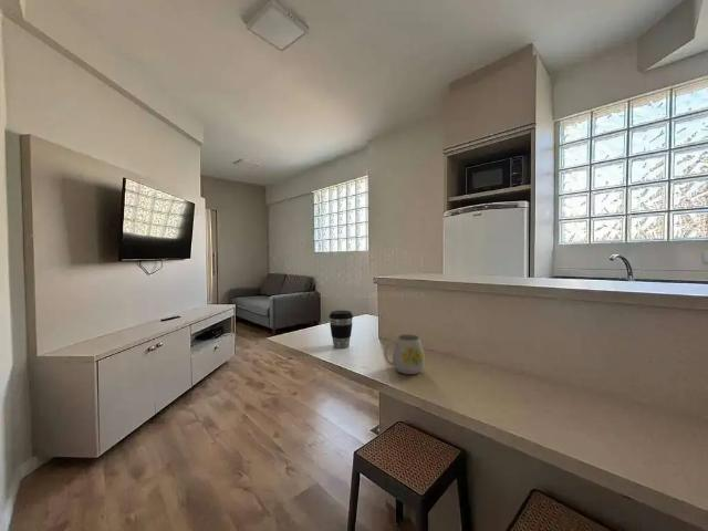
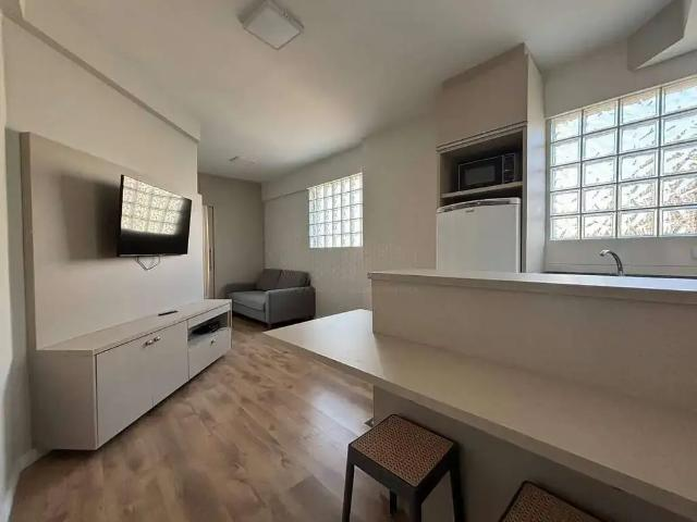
- mug (404, 353)
- coffee cup (341, 329)
